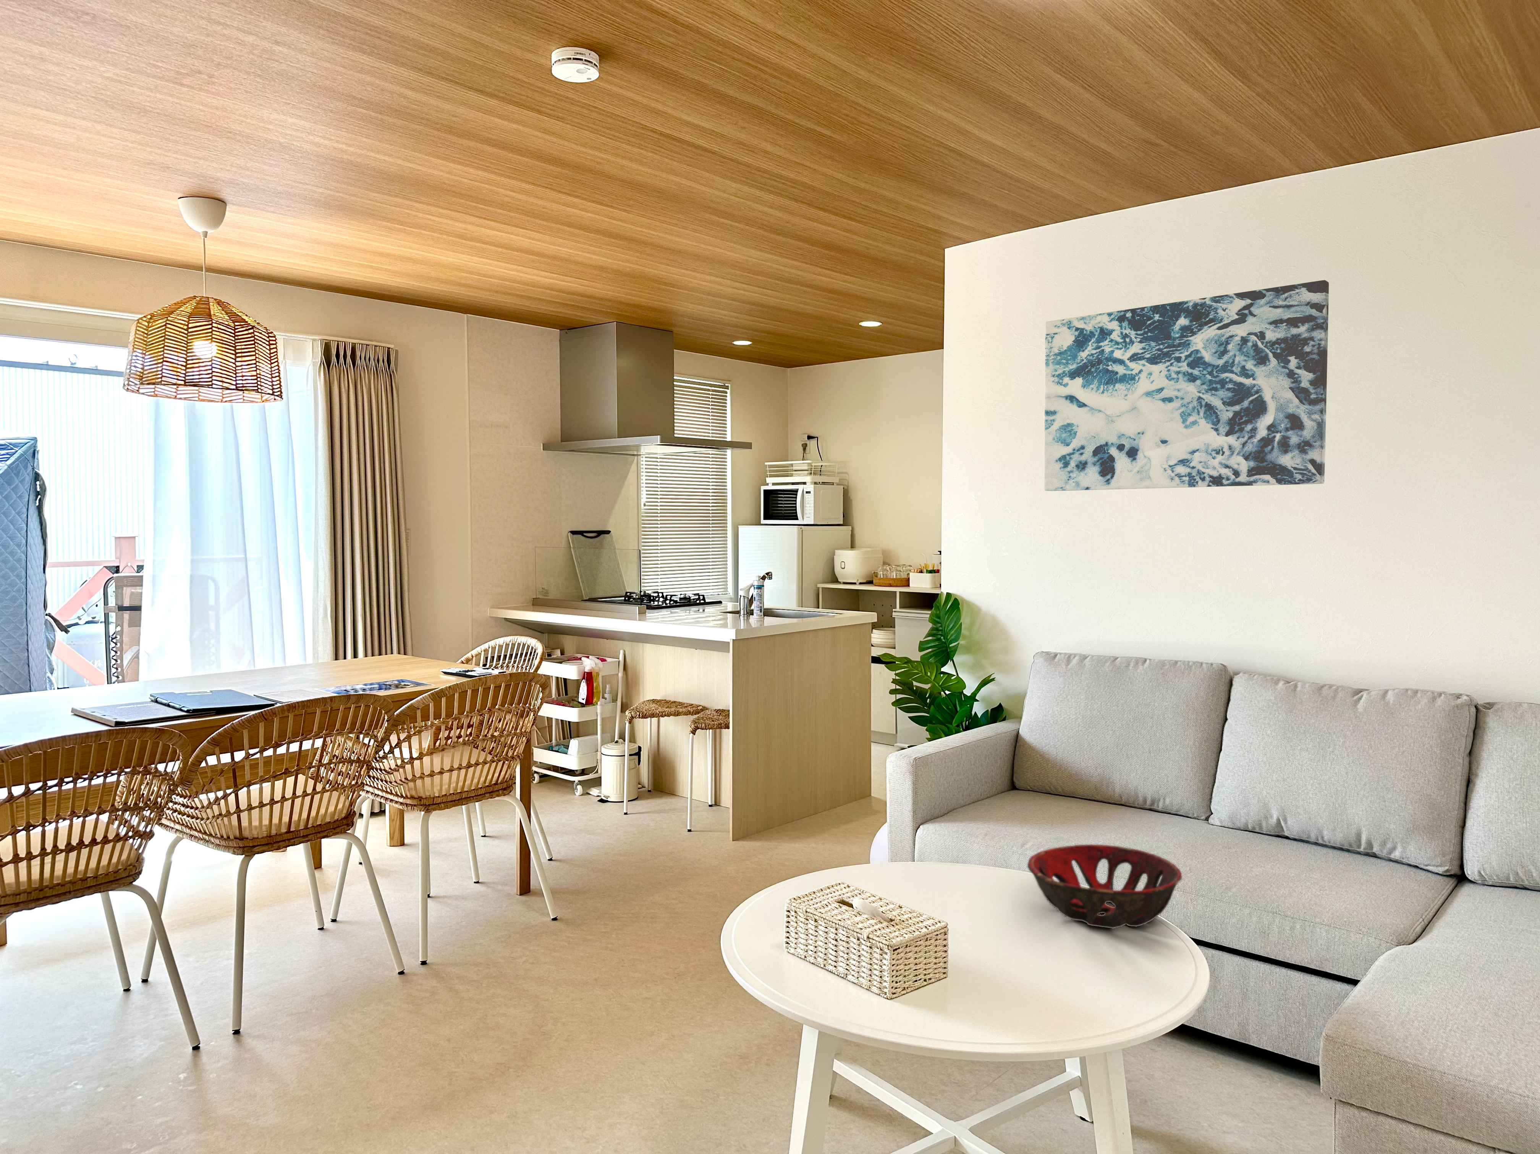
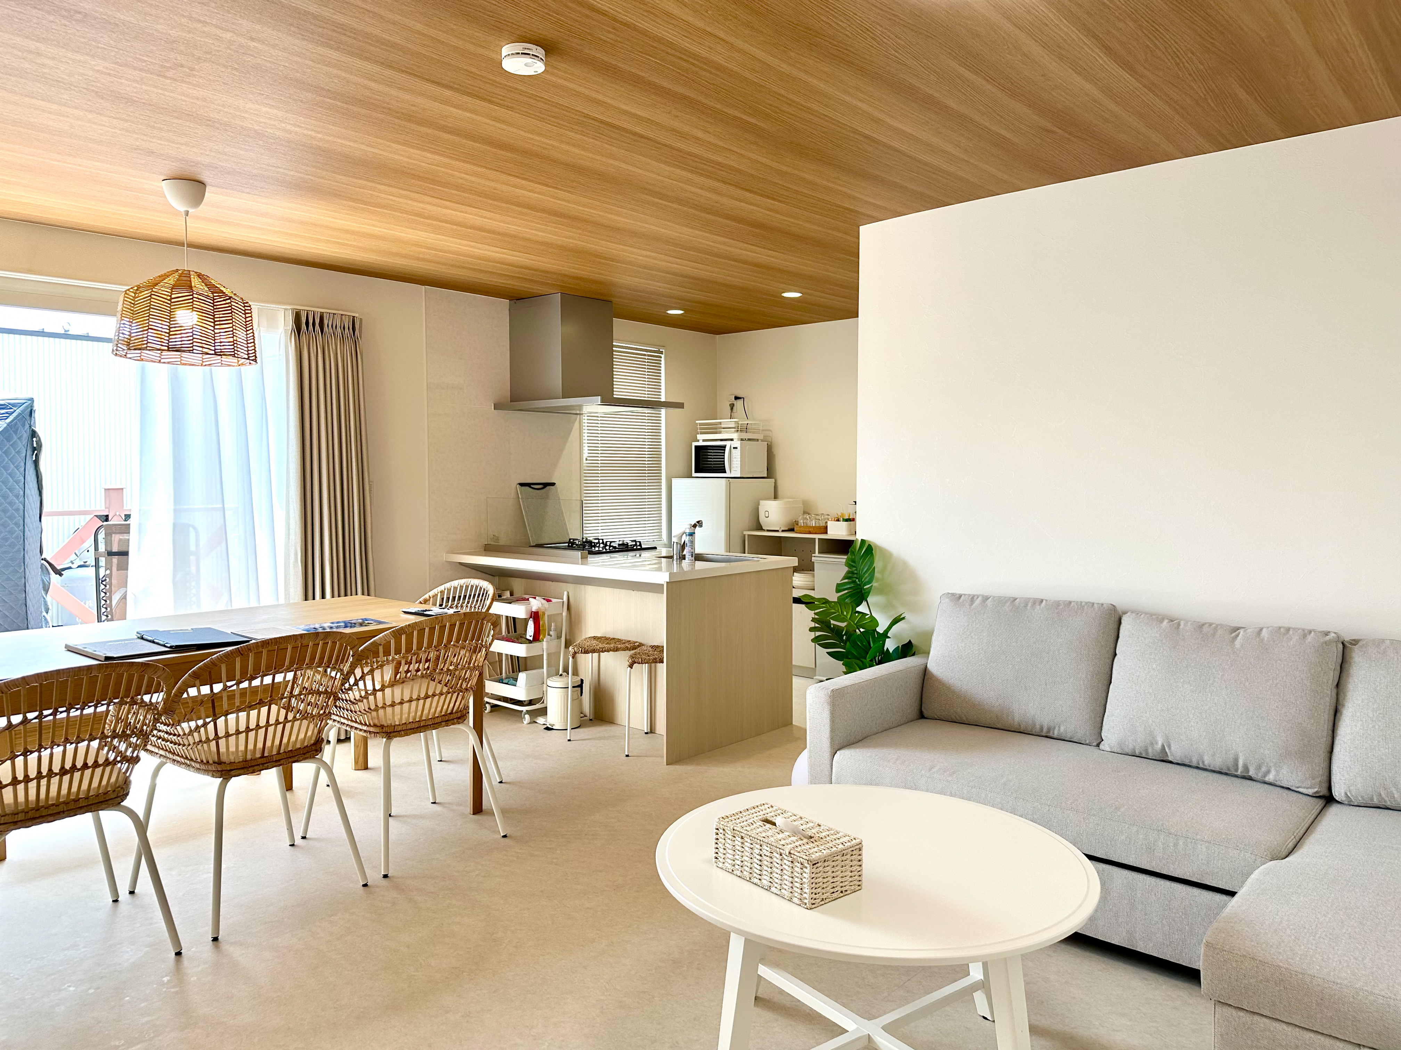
- wall art (1174, 395)
- decorative bowl (1102, 889)
